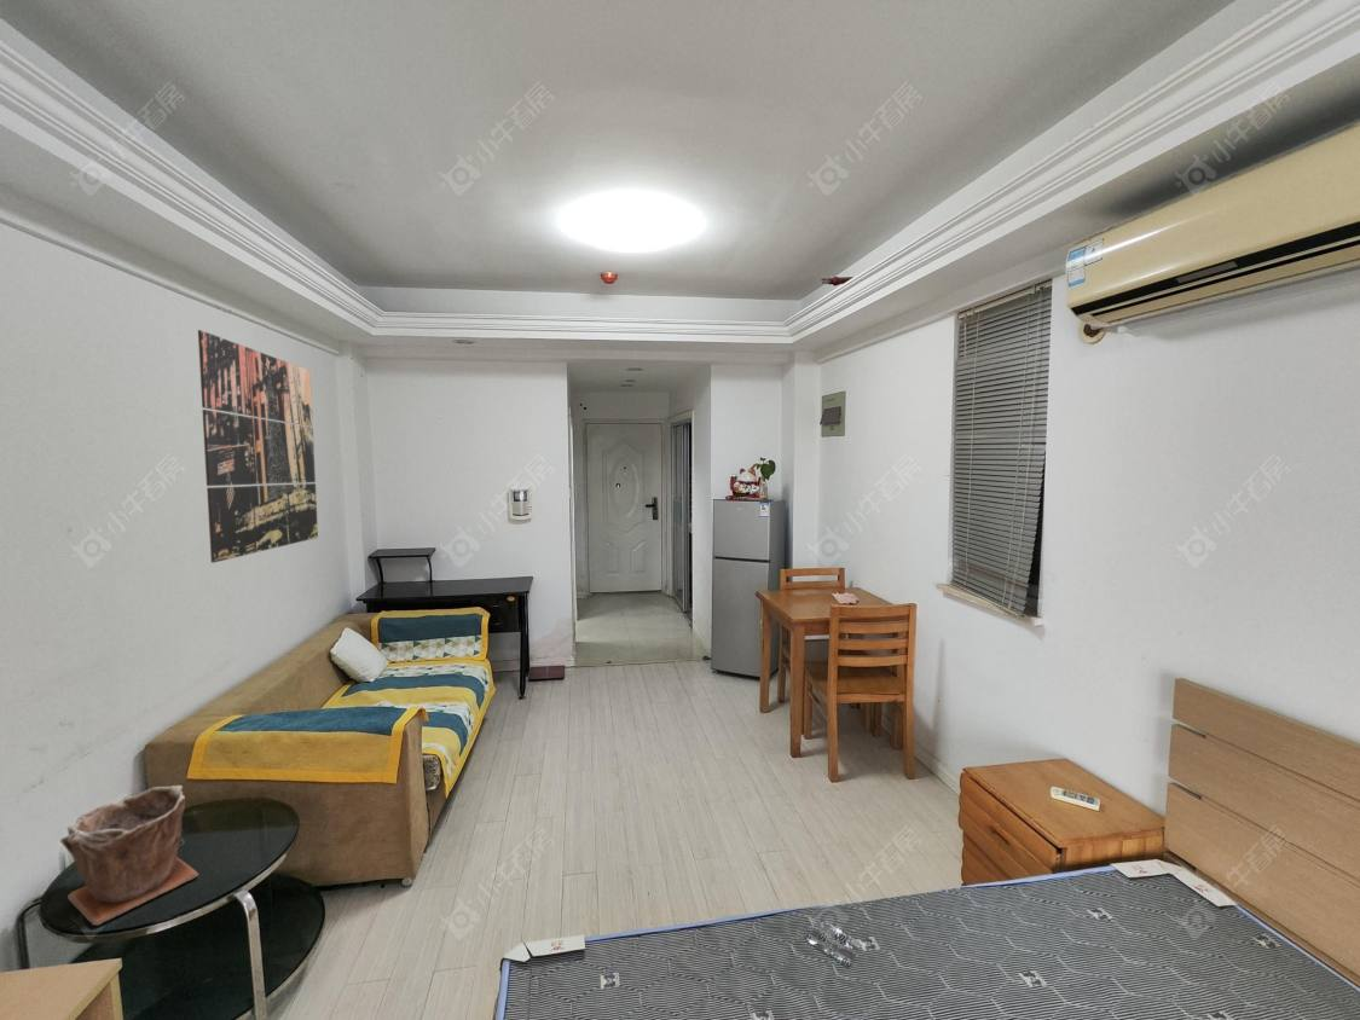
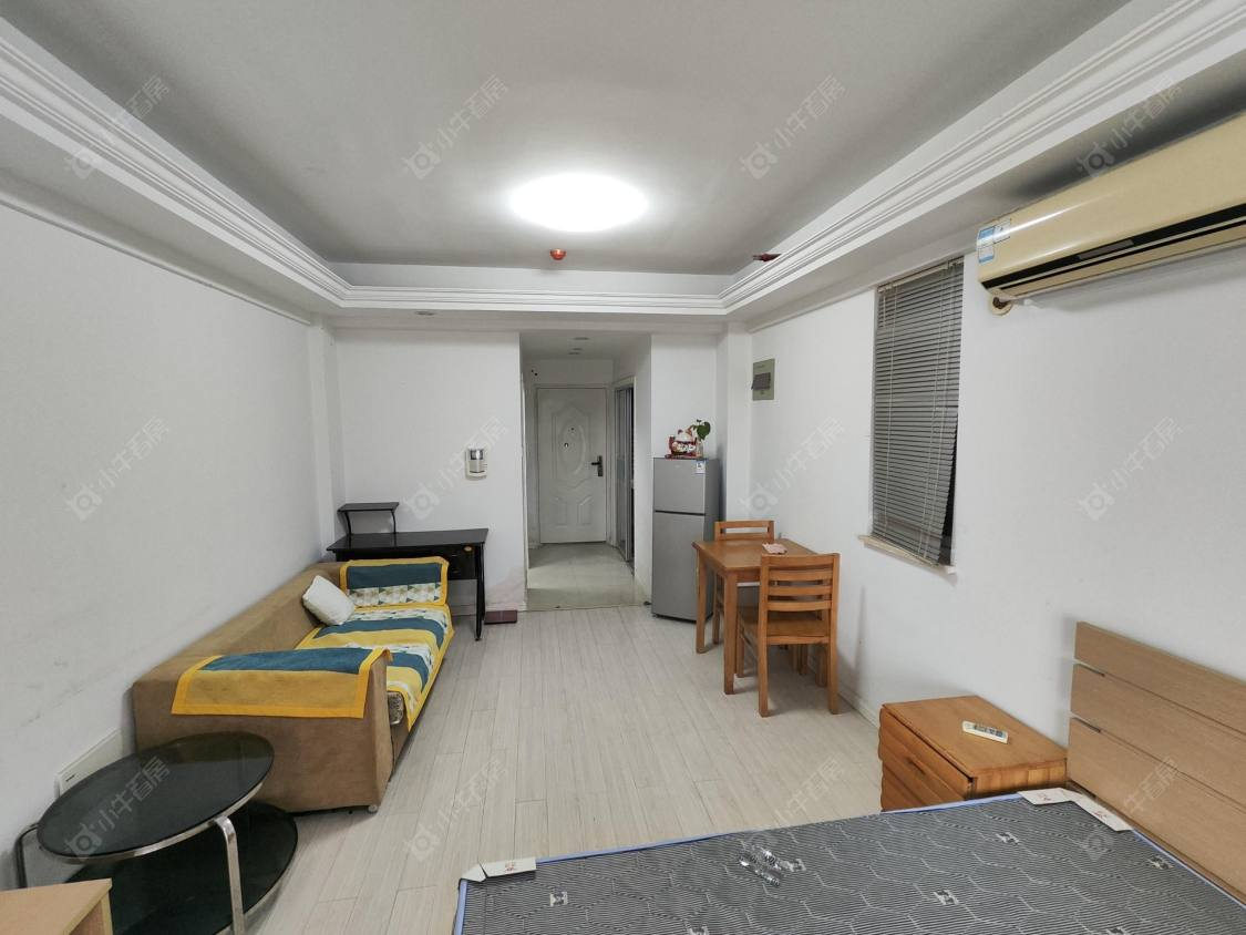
- wall art (268, 452)
- plant pot (132, 846)
